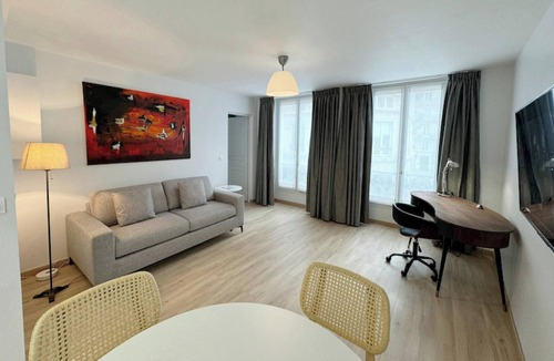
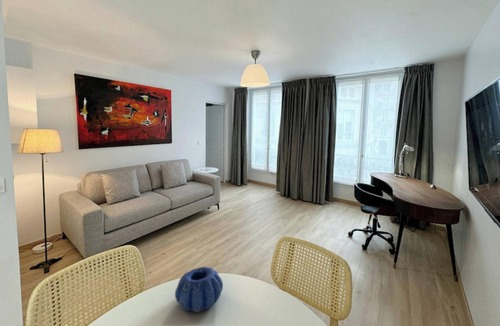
+ decorative bowl (199, 287)
